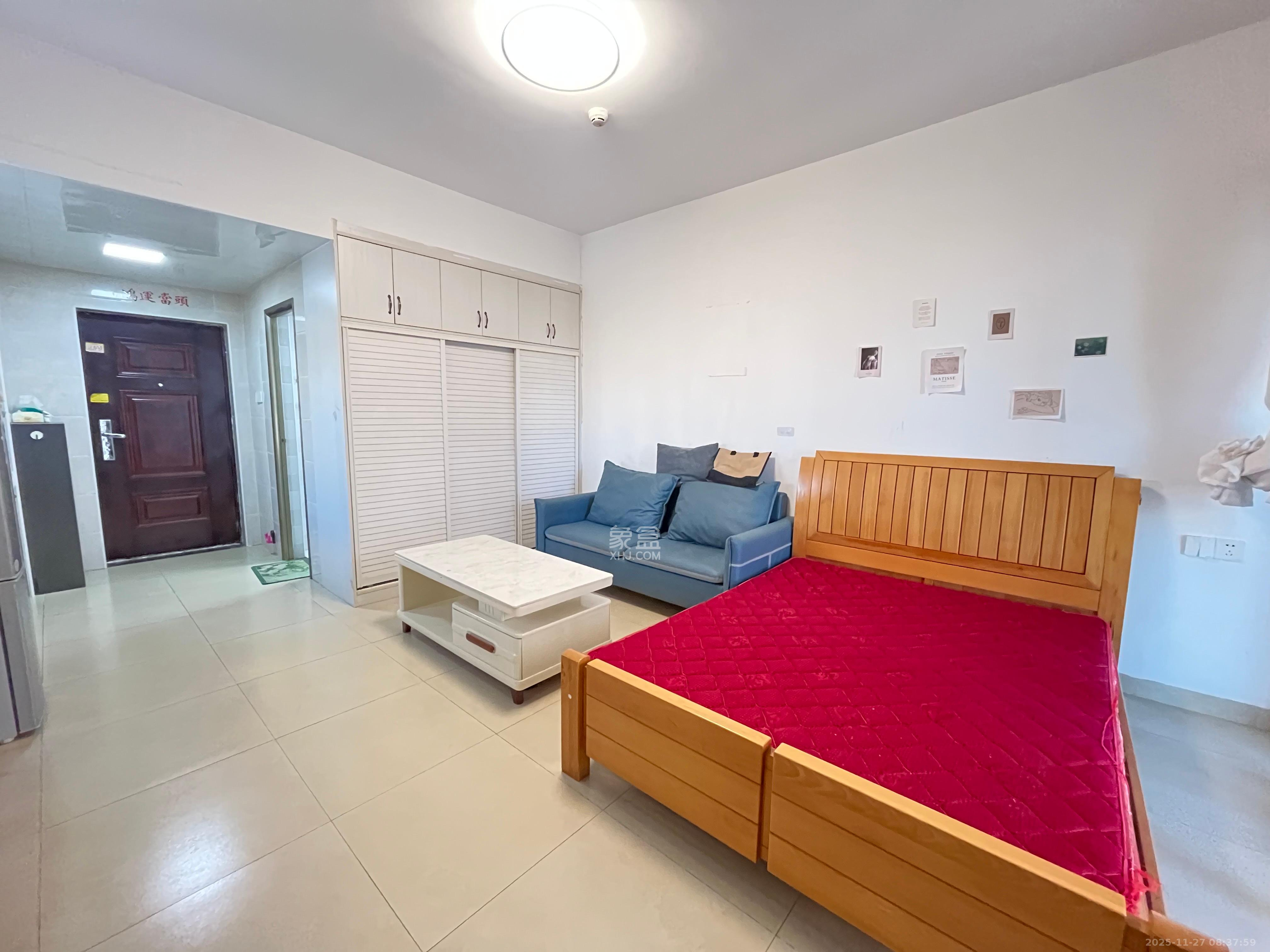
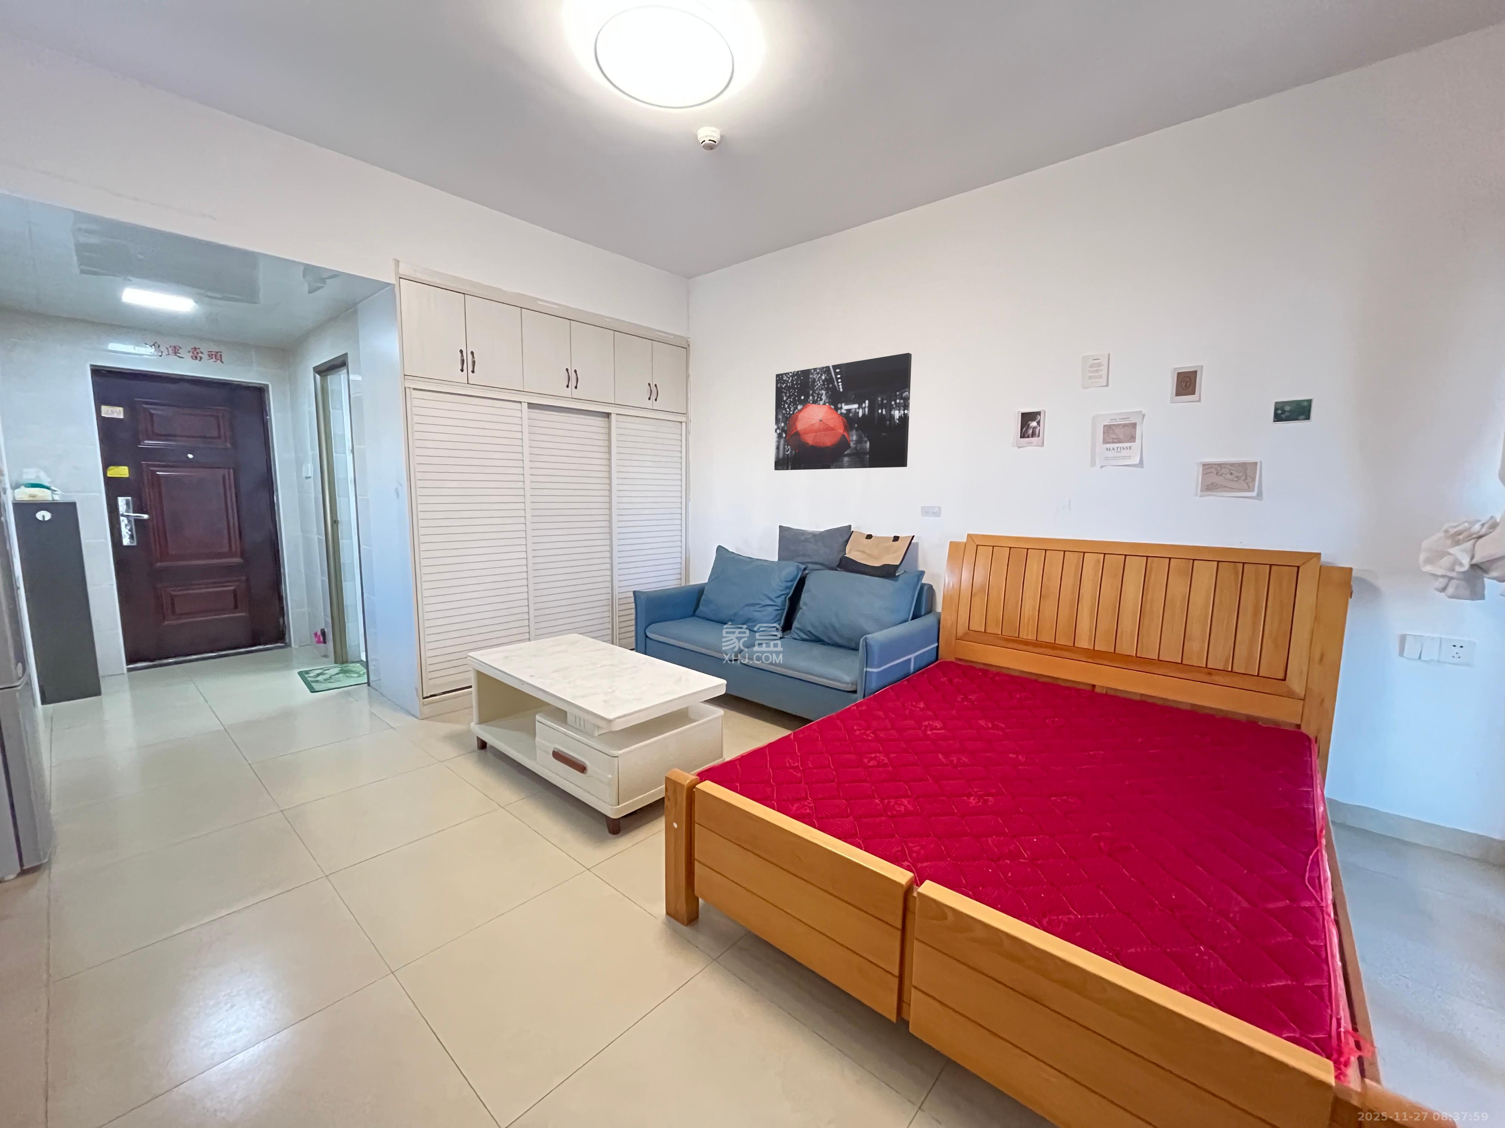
+ wall art (837, 417)
